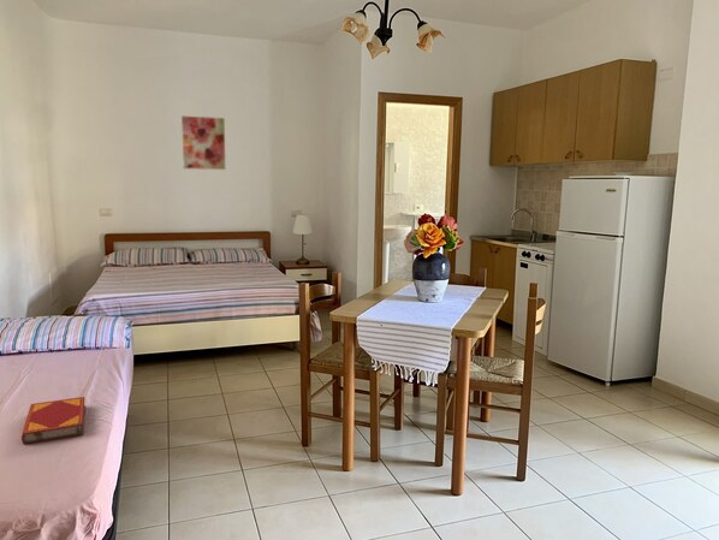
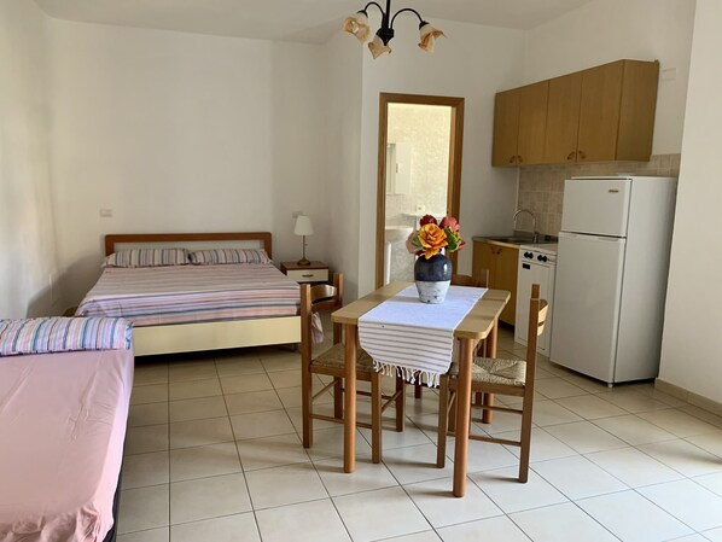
- wall art (203, 143)
- hardback book (55, 419)
